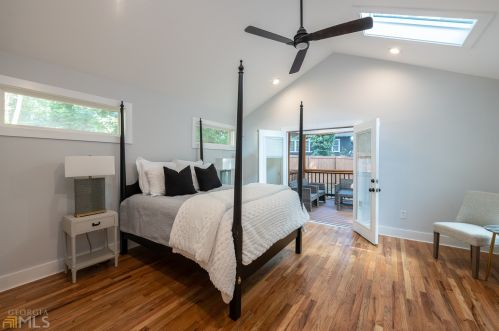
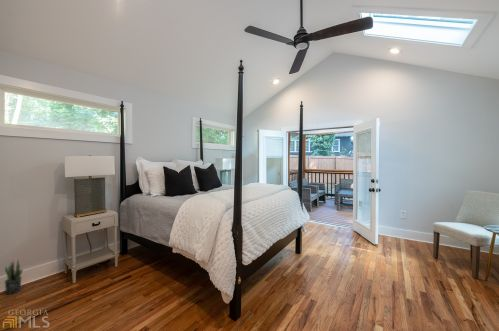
+ potted plant (14, 276)
